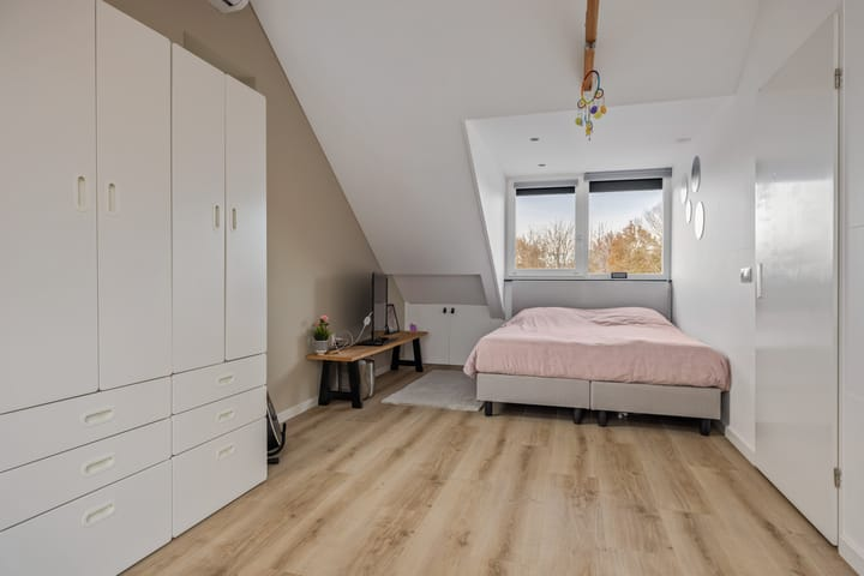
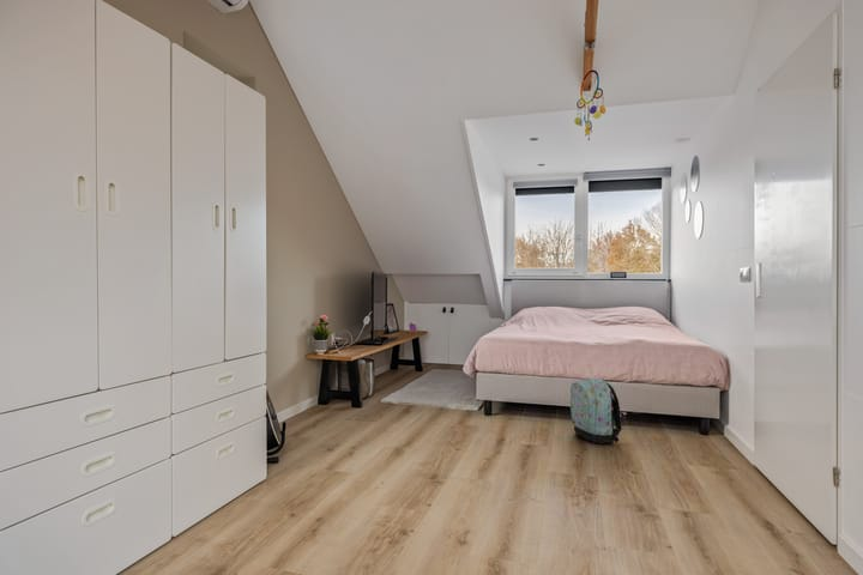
+ backpack (592, 408)
